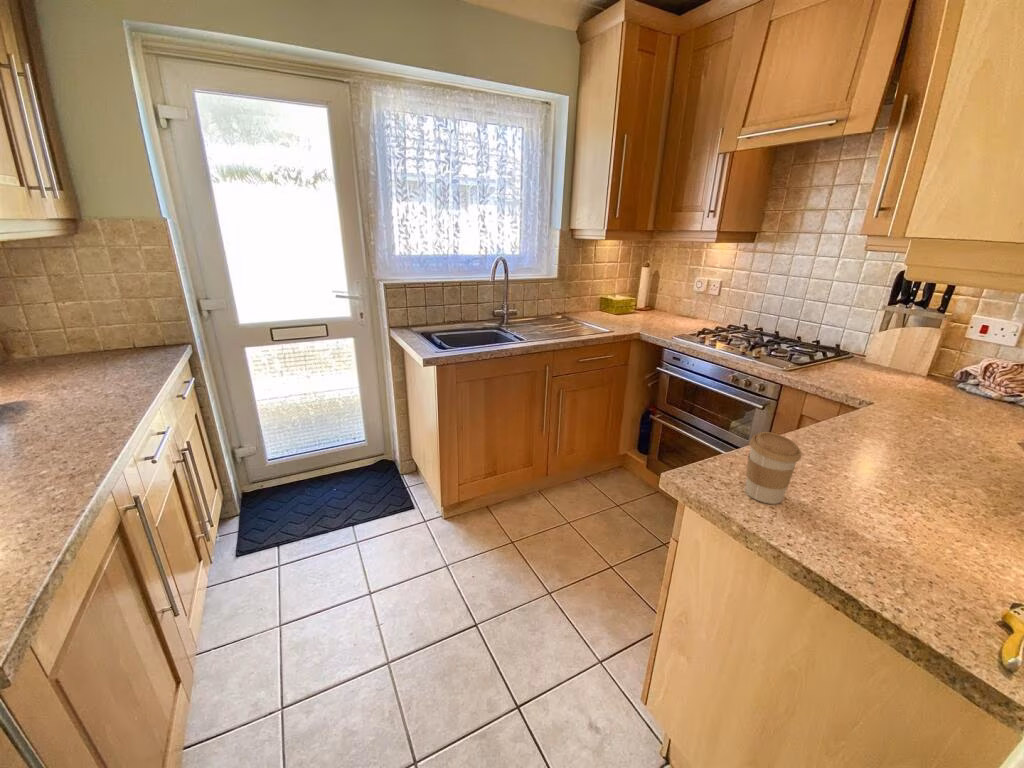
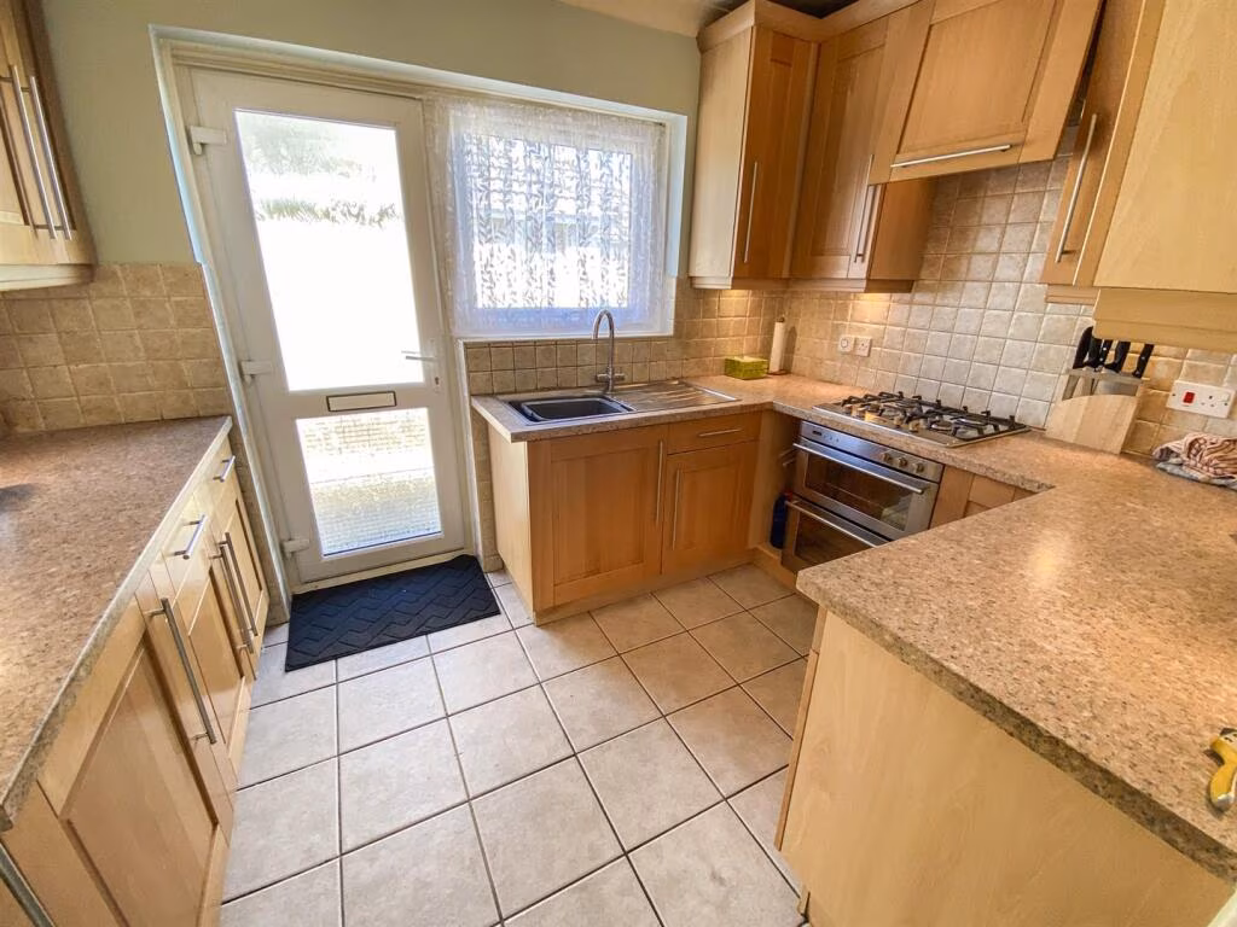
- coffee cup (770, 467)
